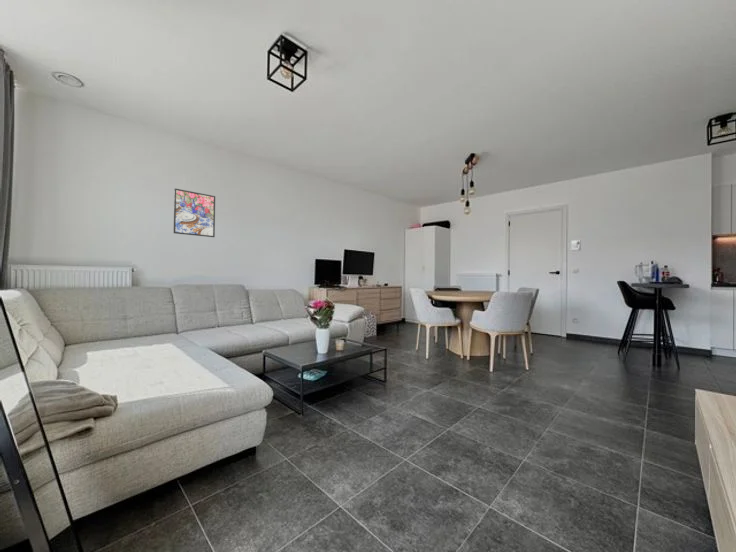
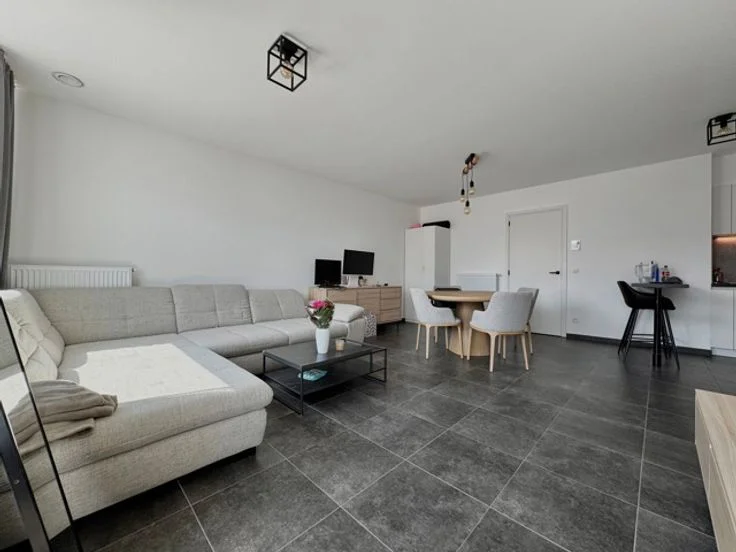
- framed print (195, 213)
